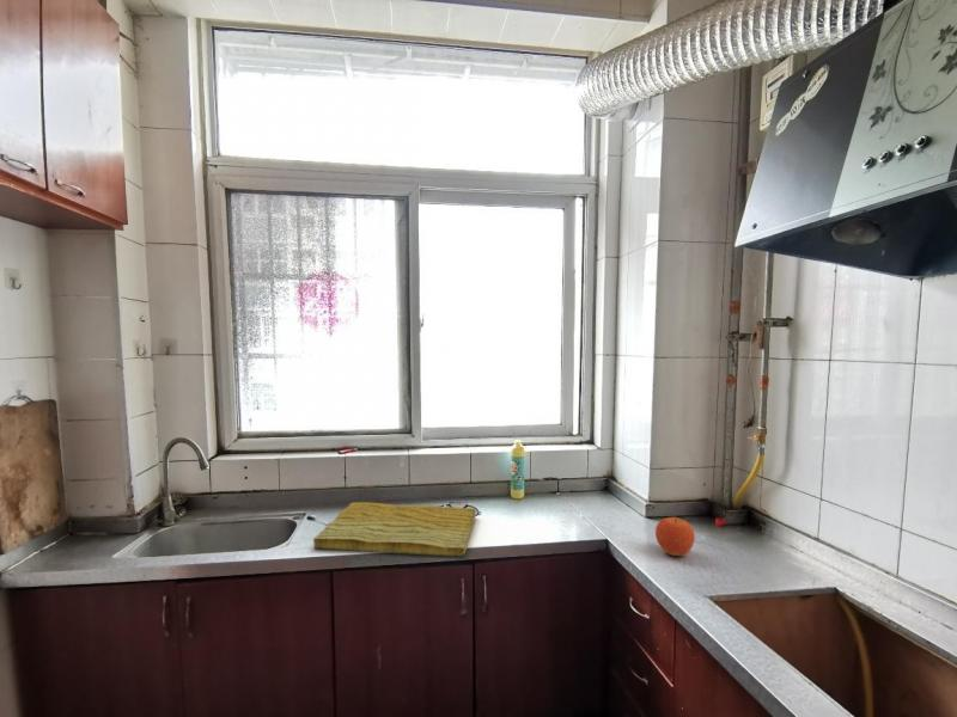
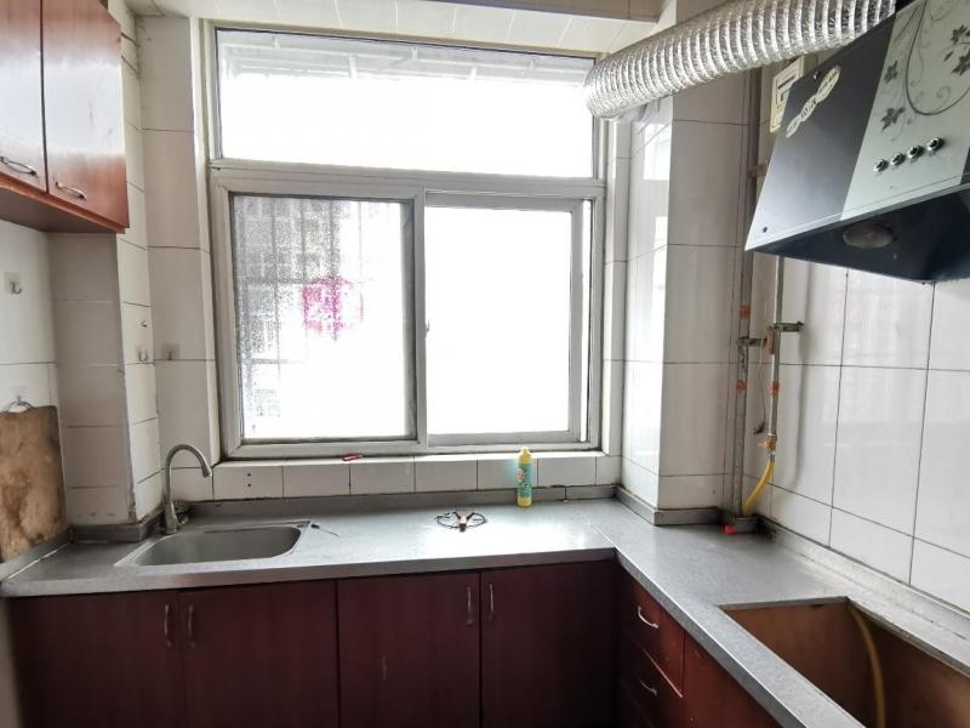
- cutting board (401, 525)
- fruit (673, 535)
